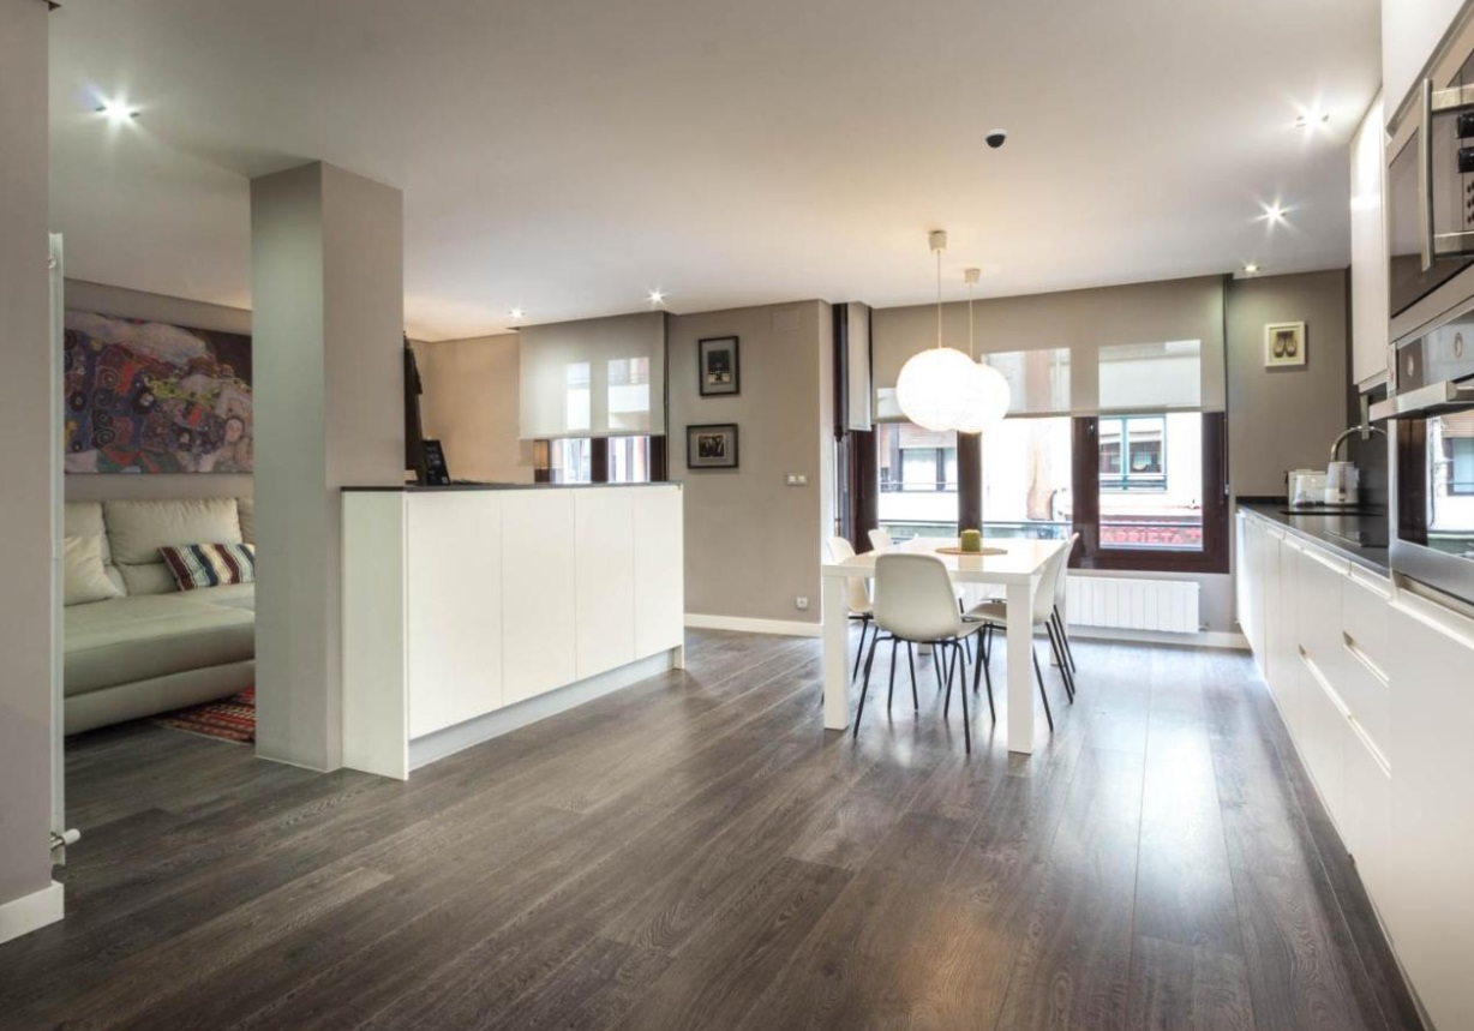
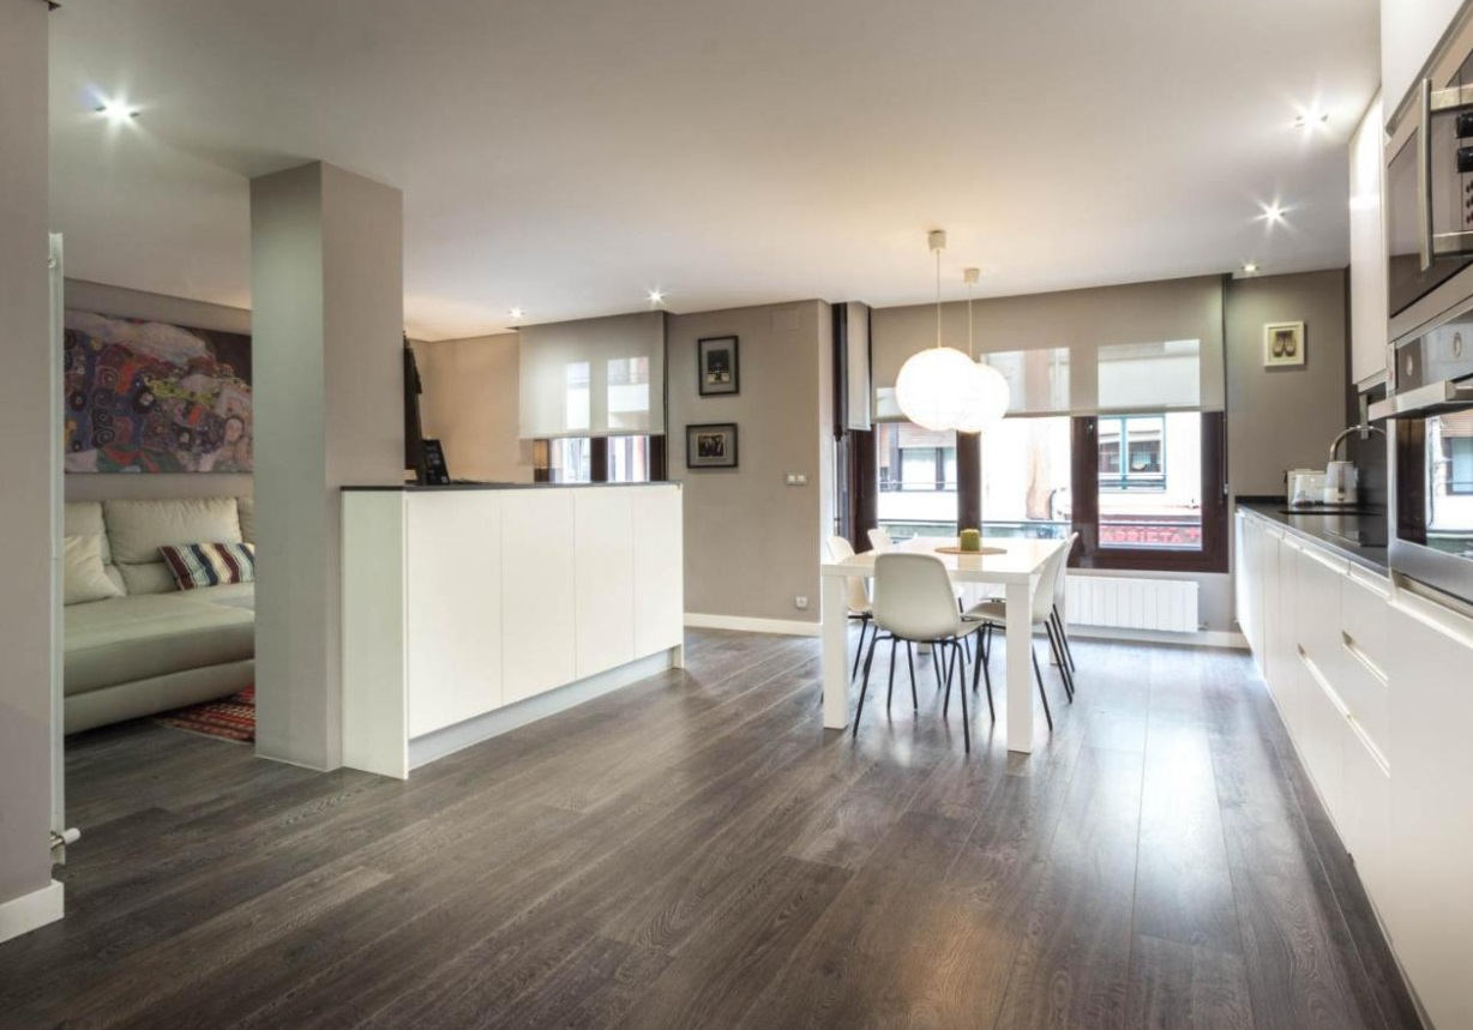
- dome security camera (995, 140)
